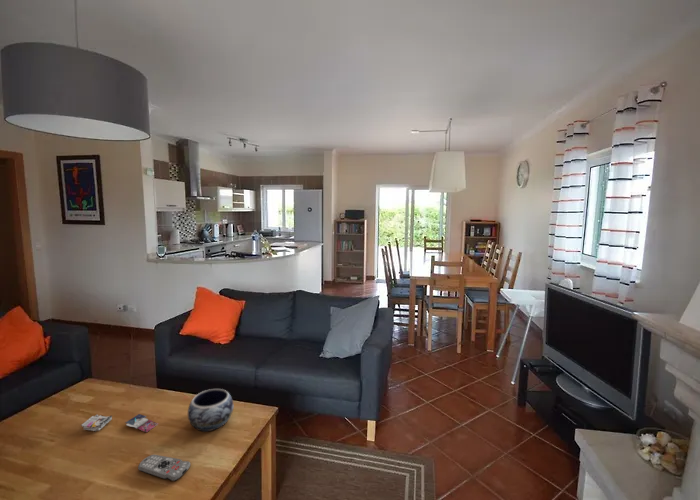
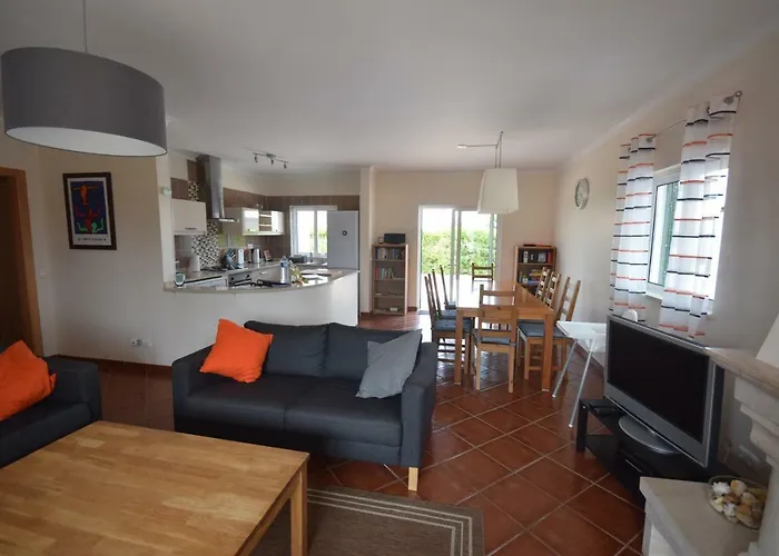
- magazine (125, 422)
- remote control (163, 466)
- decorative bowl (211, 409)
